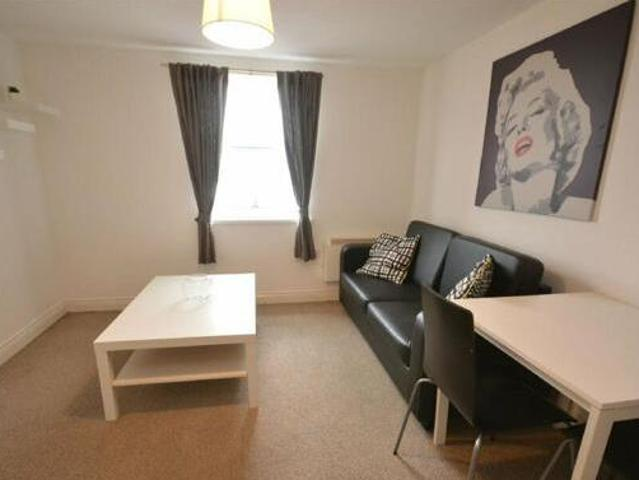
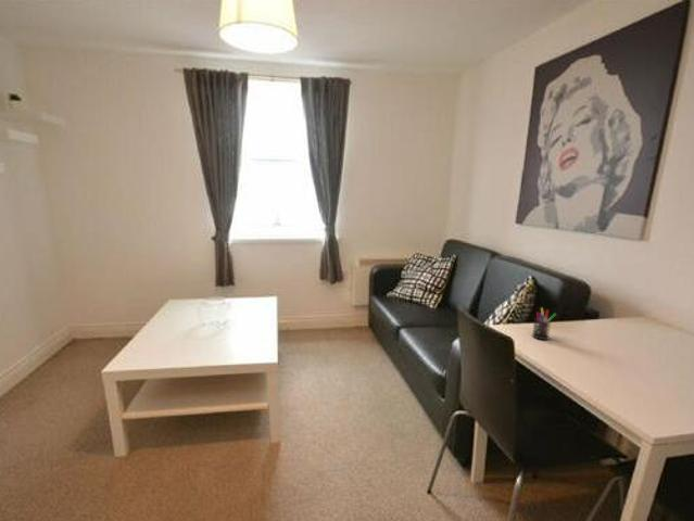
+ pen holder (544, 322)
